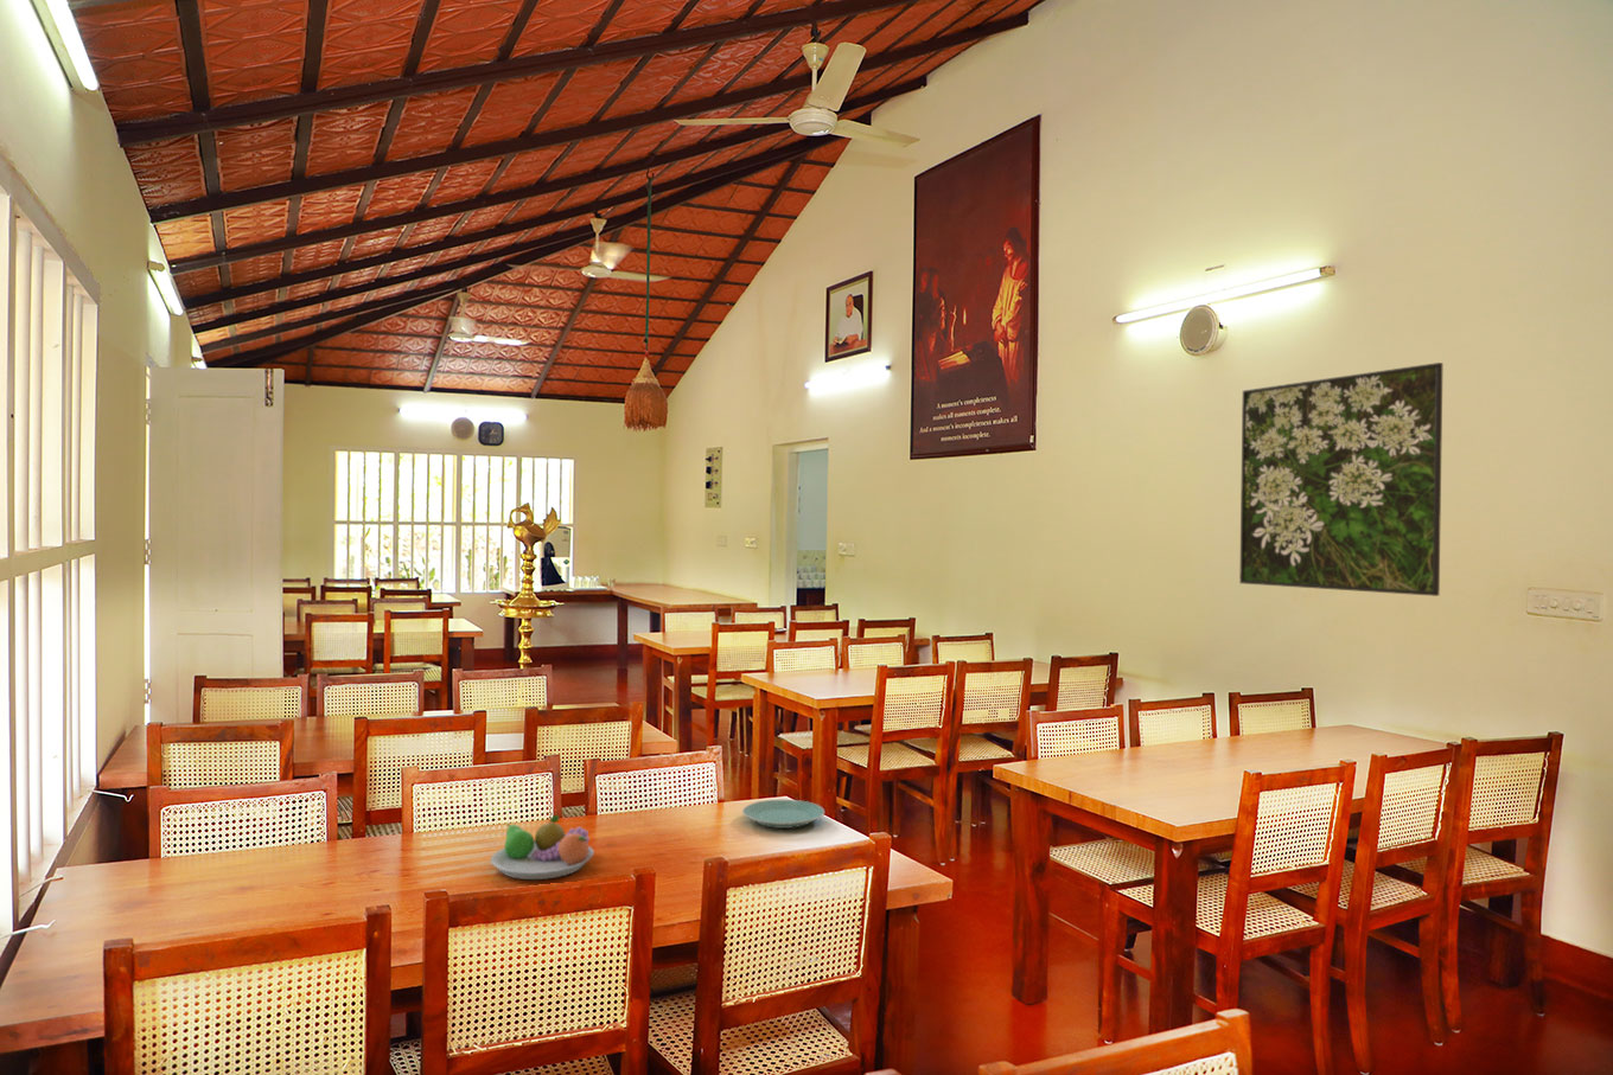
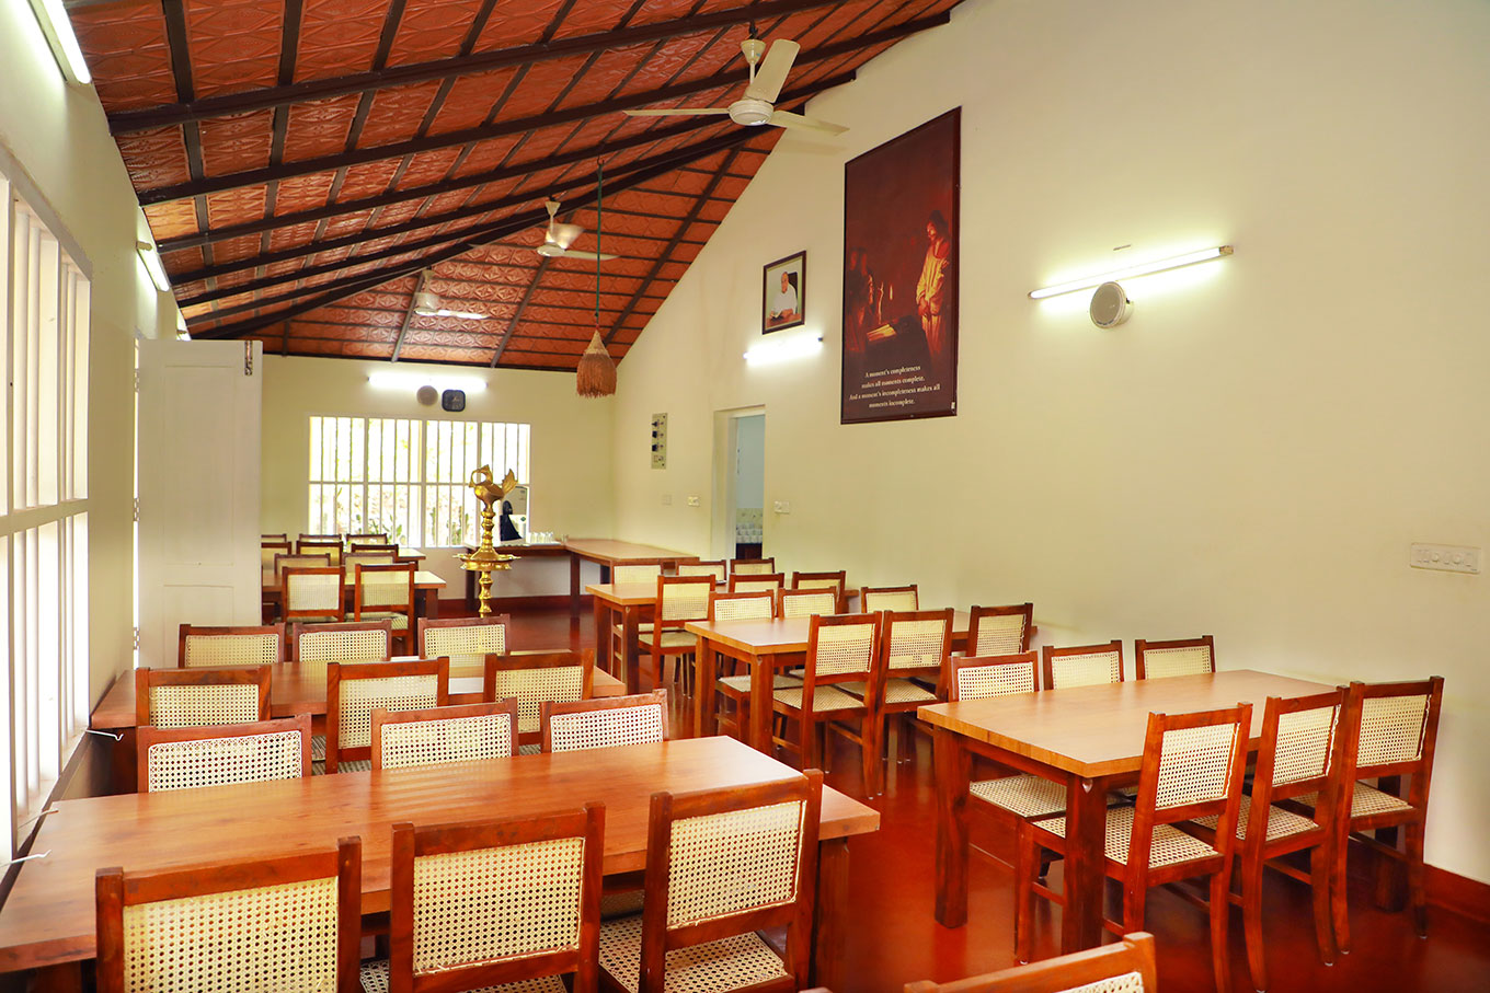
- plate (782, 815)
- fruit bowl (541, 843)
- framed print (1331, 484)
